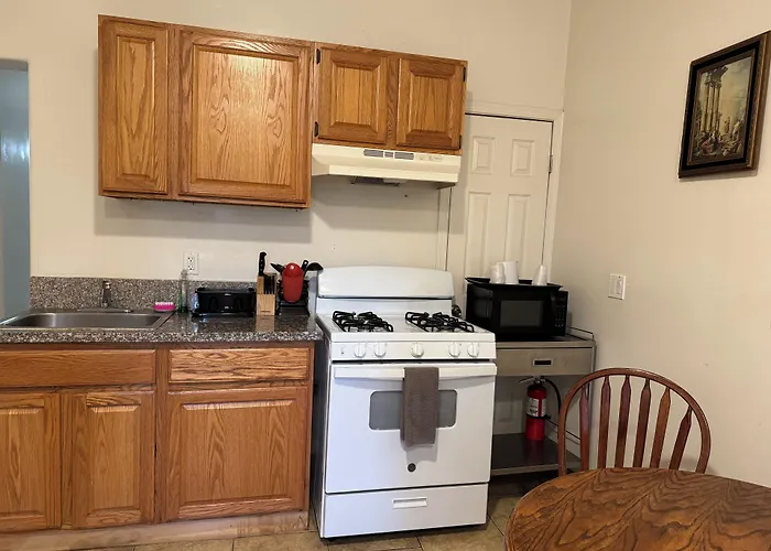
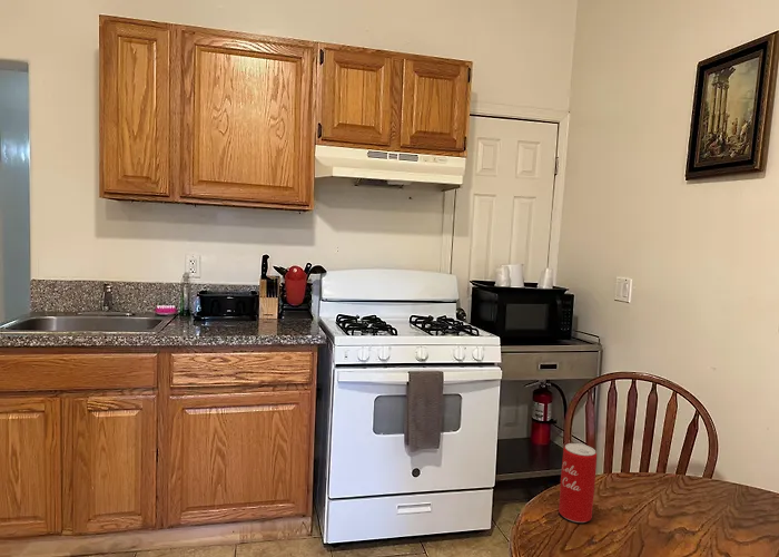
+ beverage can (578, 481)
